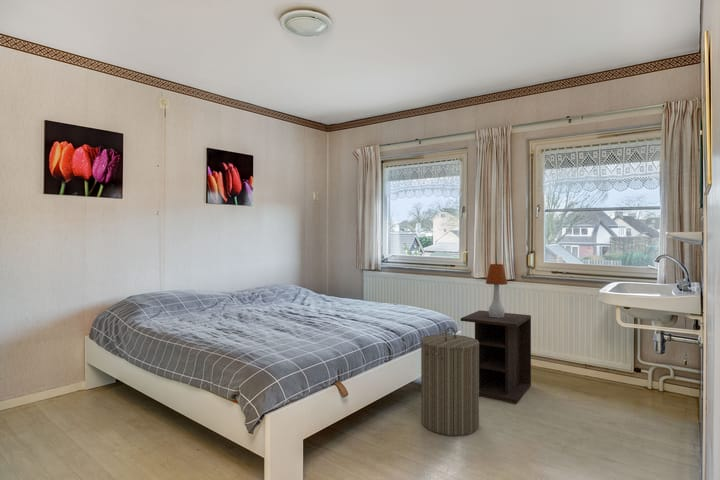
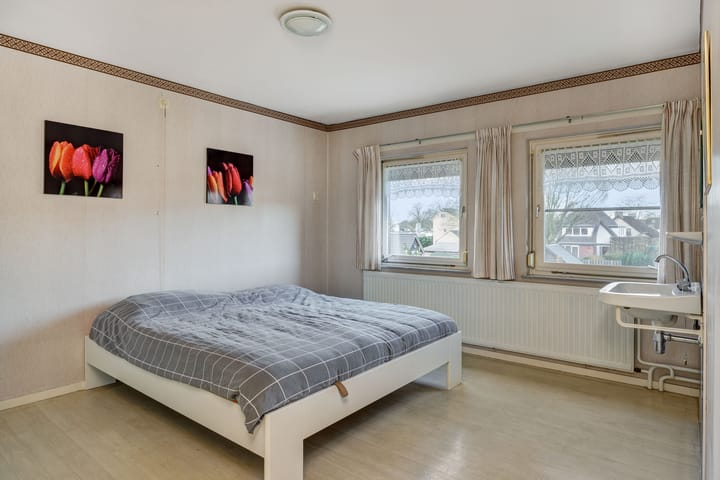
- laundry hamper (449, 375)
- table lamp (496, 290)
- nightstand (496, 352)
